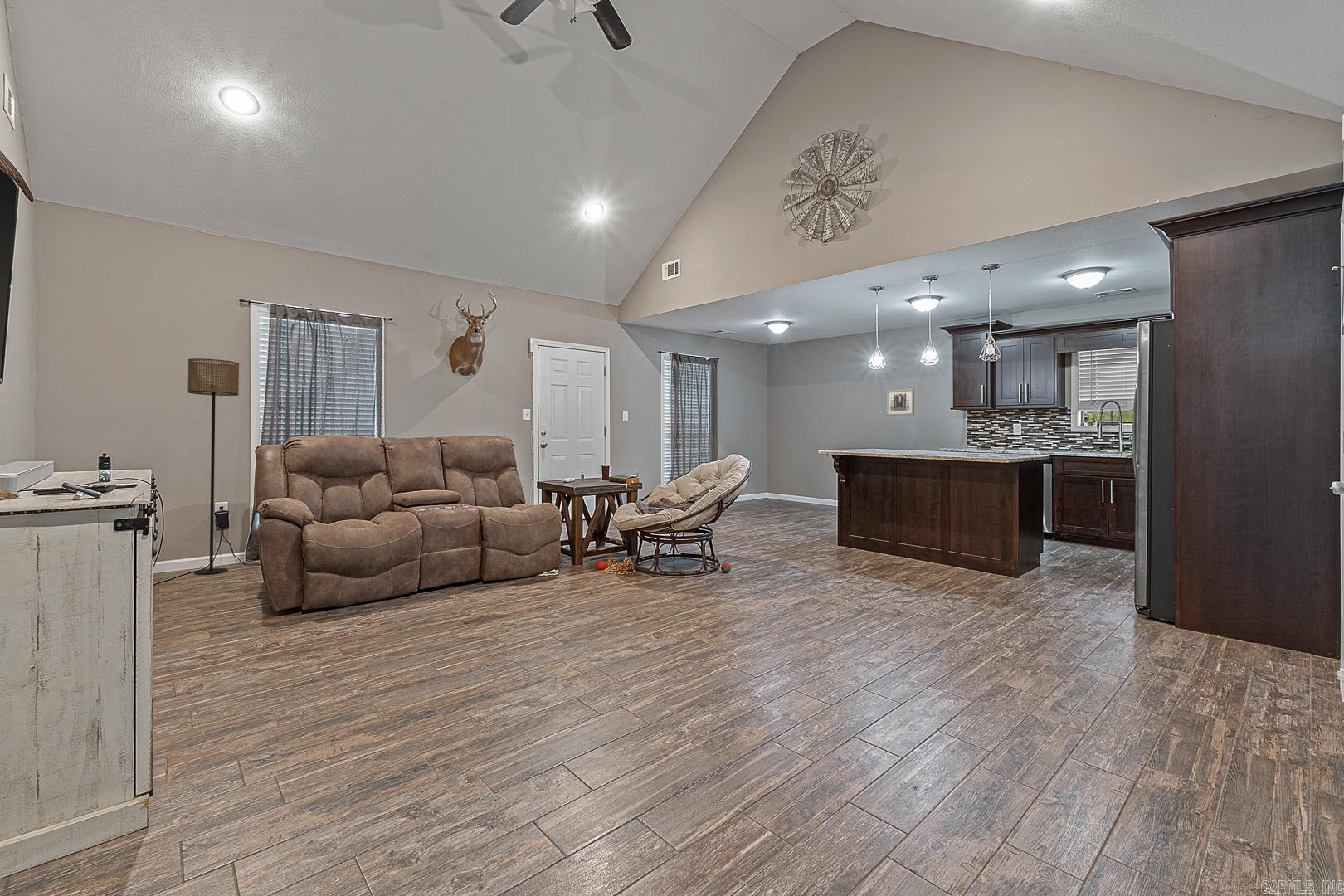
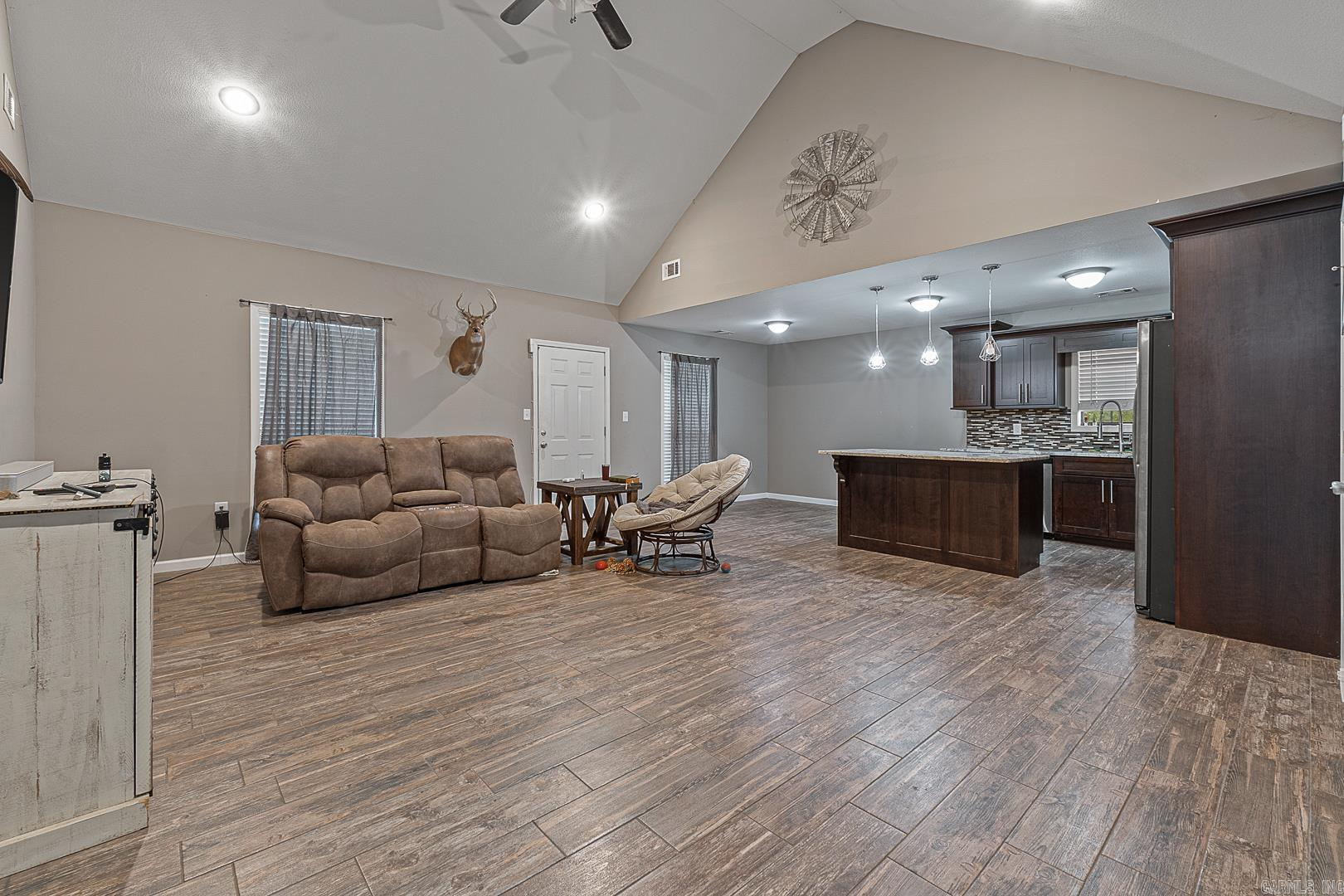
- floor lamp (212, 466)
- wall art (899, 402)
